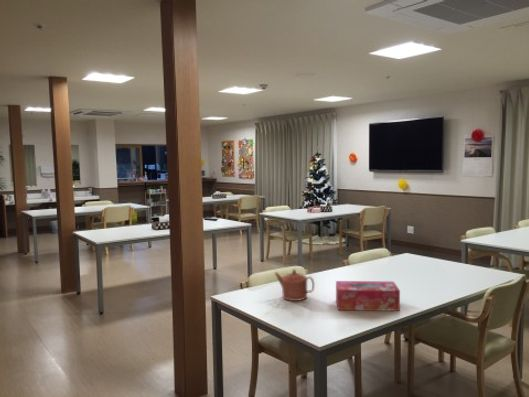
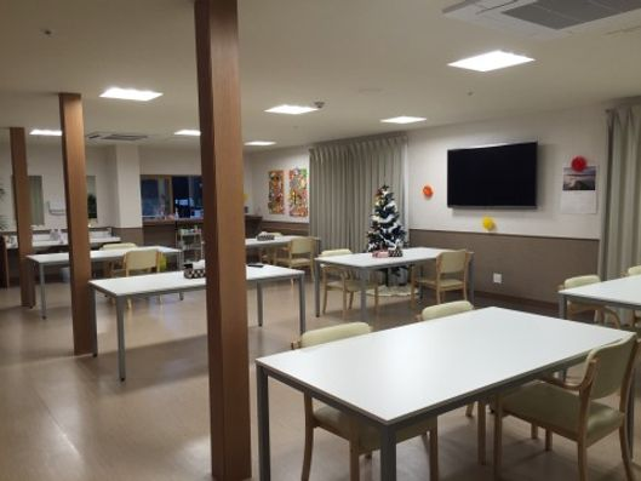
- tissue box (366, 295)
- teapot (294, 283)
